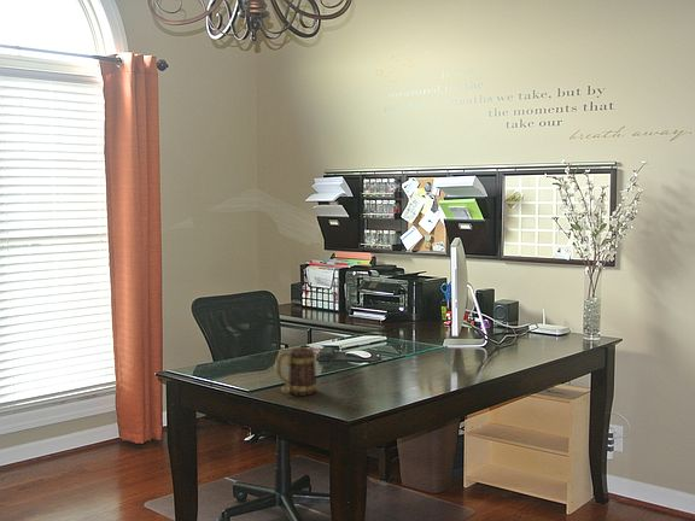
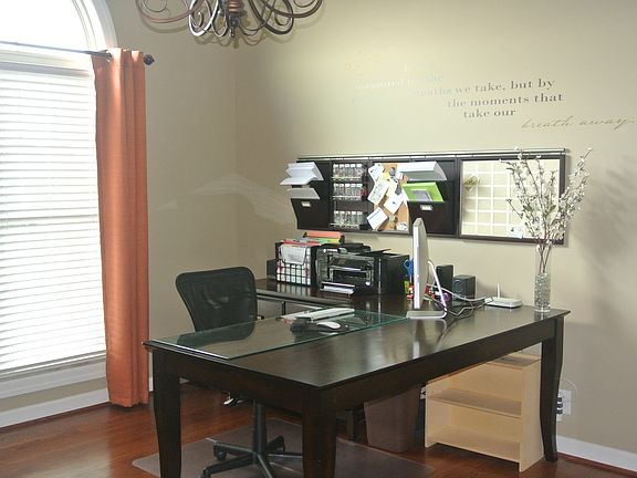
- mug (296, 371)
